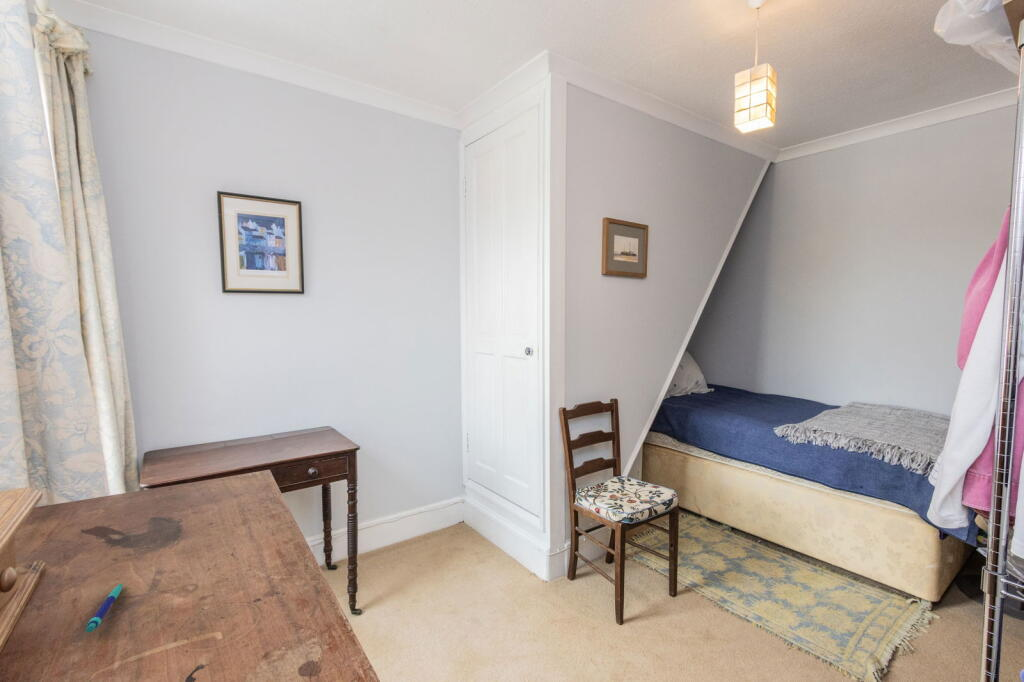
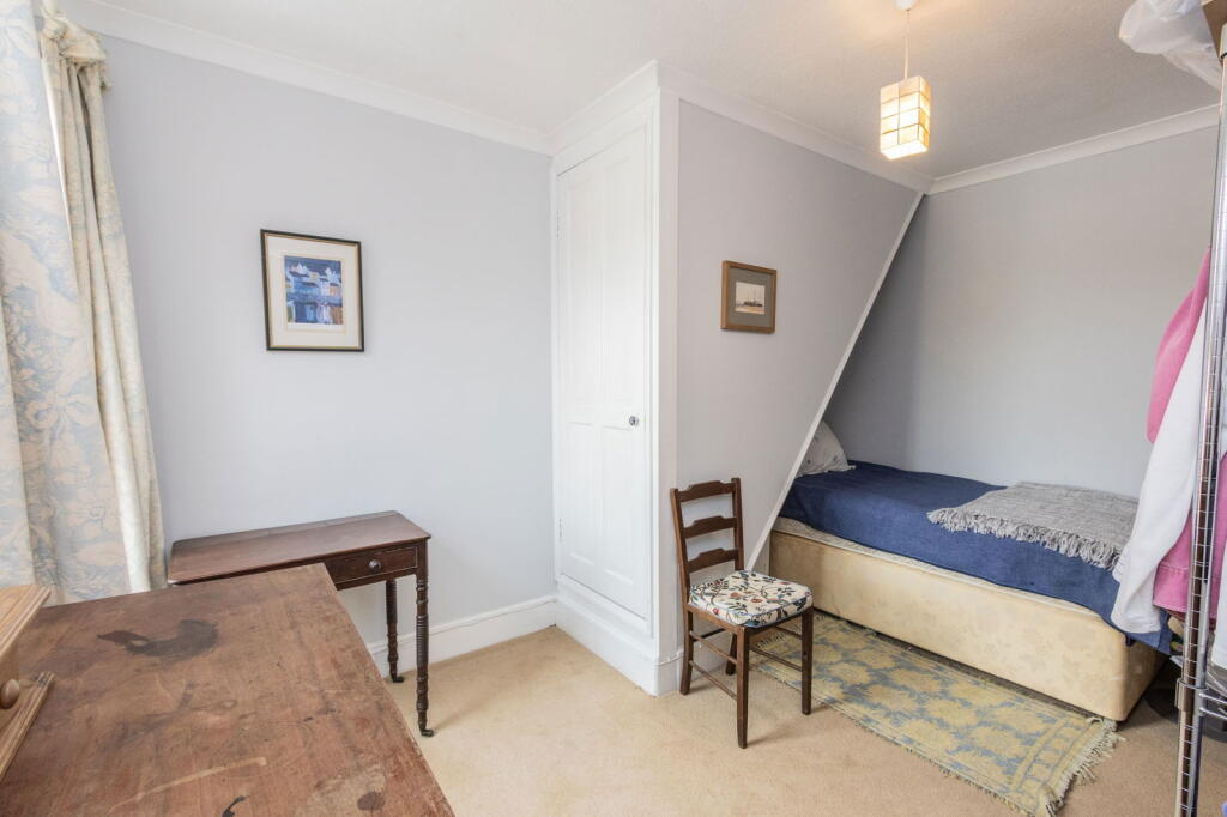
- pen (108, 603)
